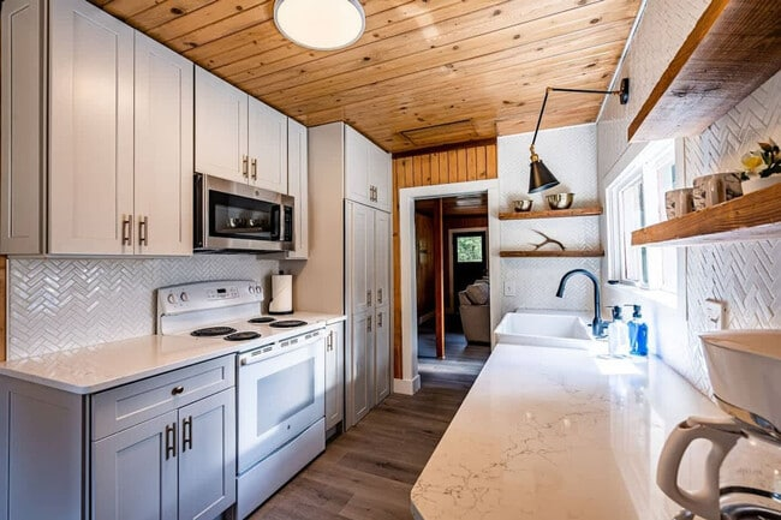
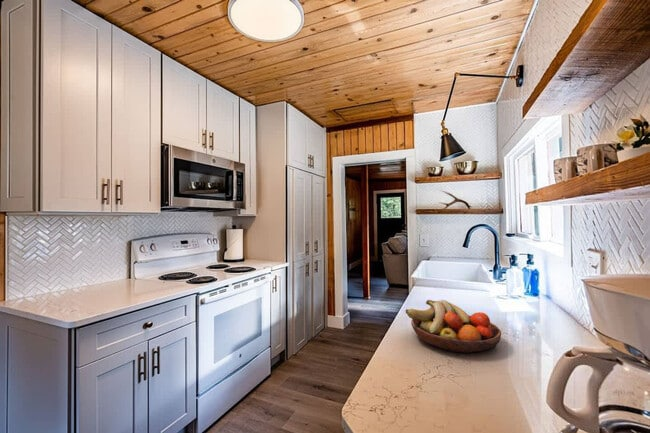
+ fruit bowl (453, 321)
